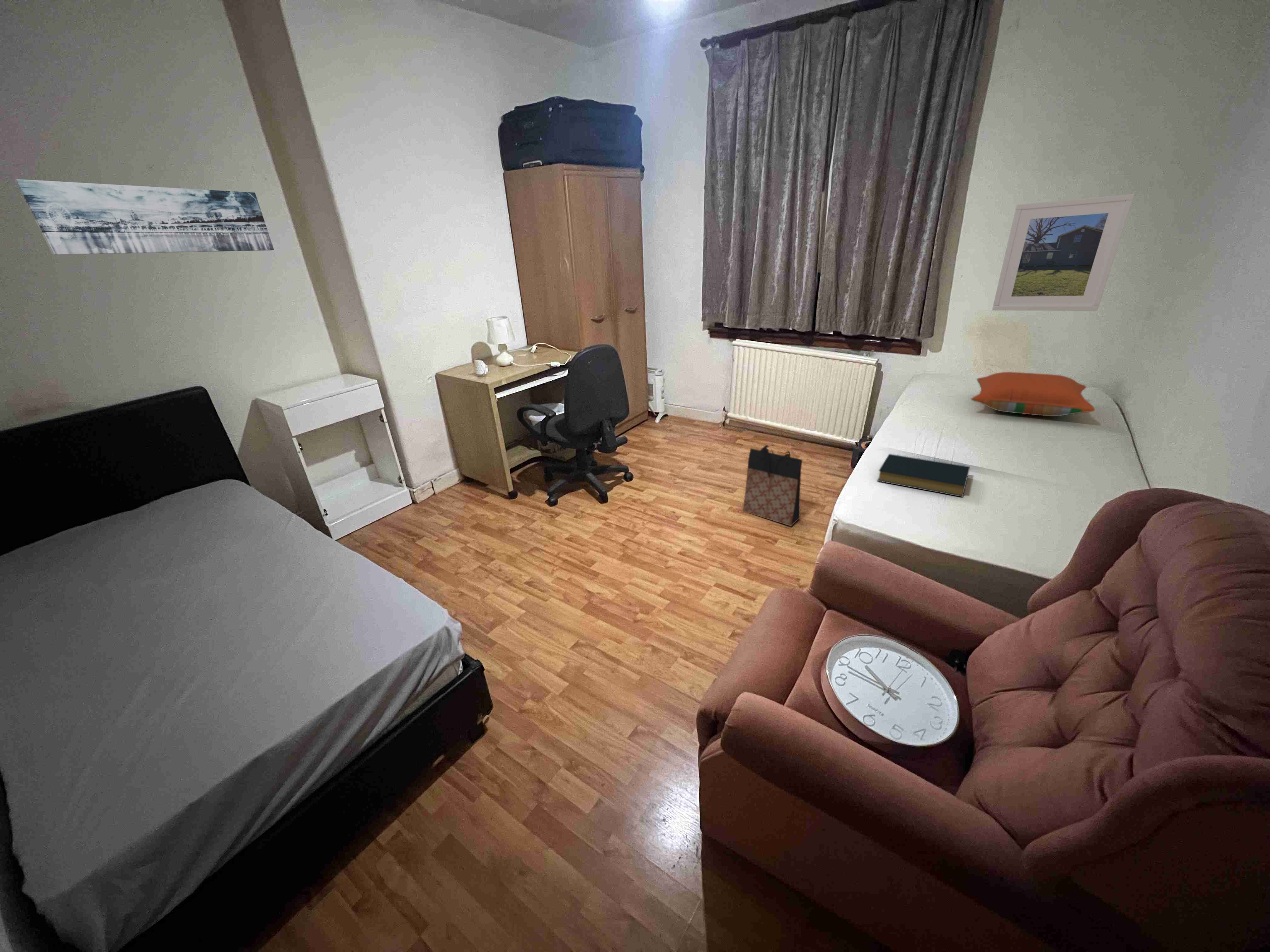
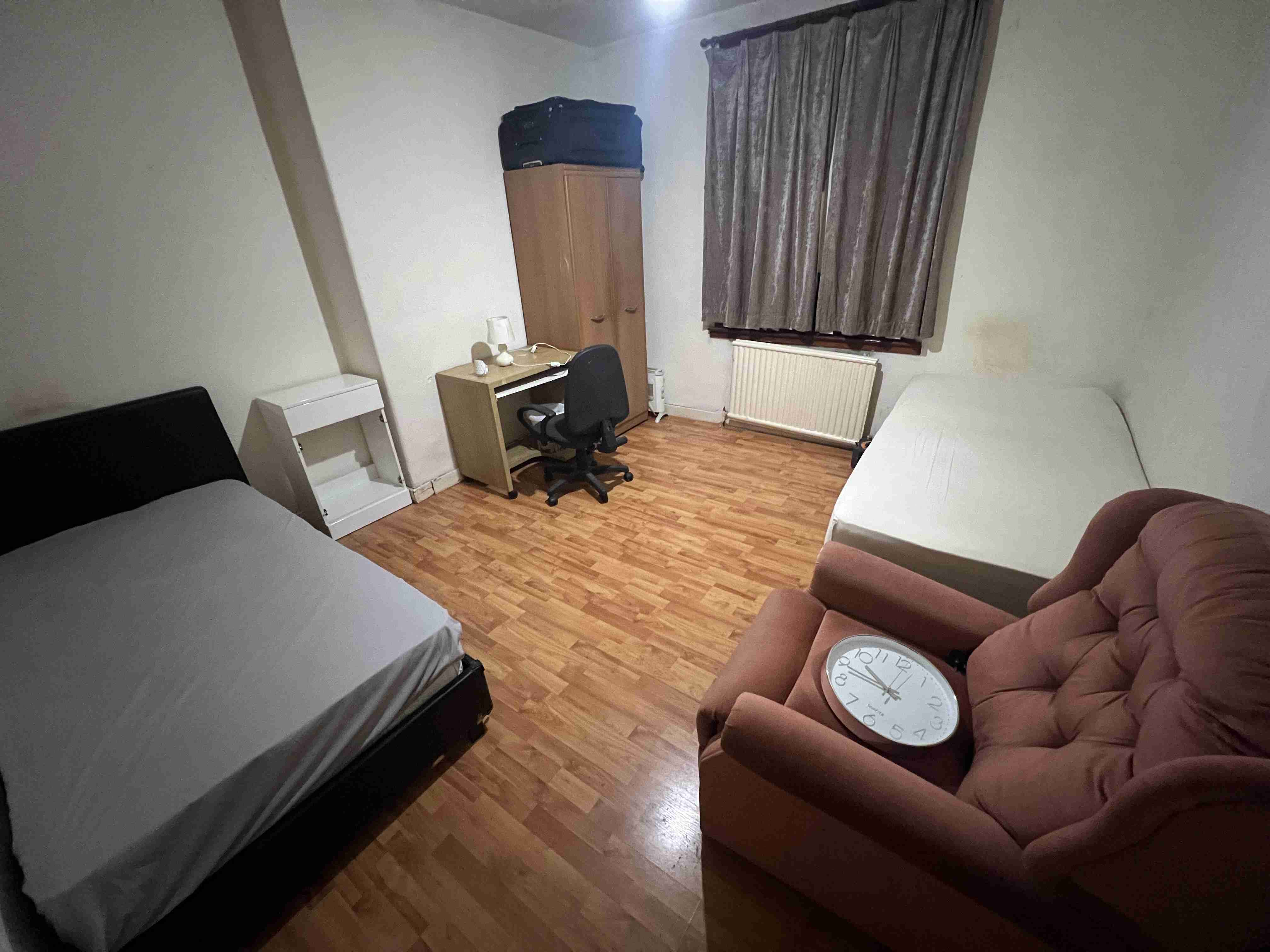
- wall art (164, 220)
- bag (773, 482)
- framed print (1056, 257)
- hardback book (923, 473)
- pillow (1029, 393)
